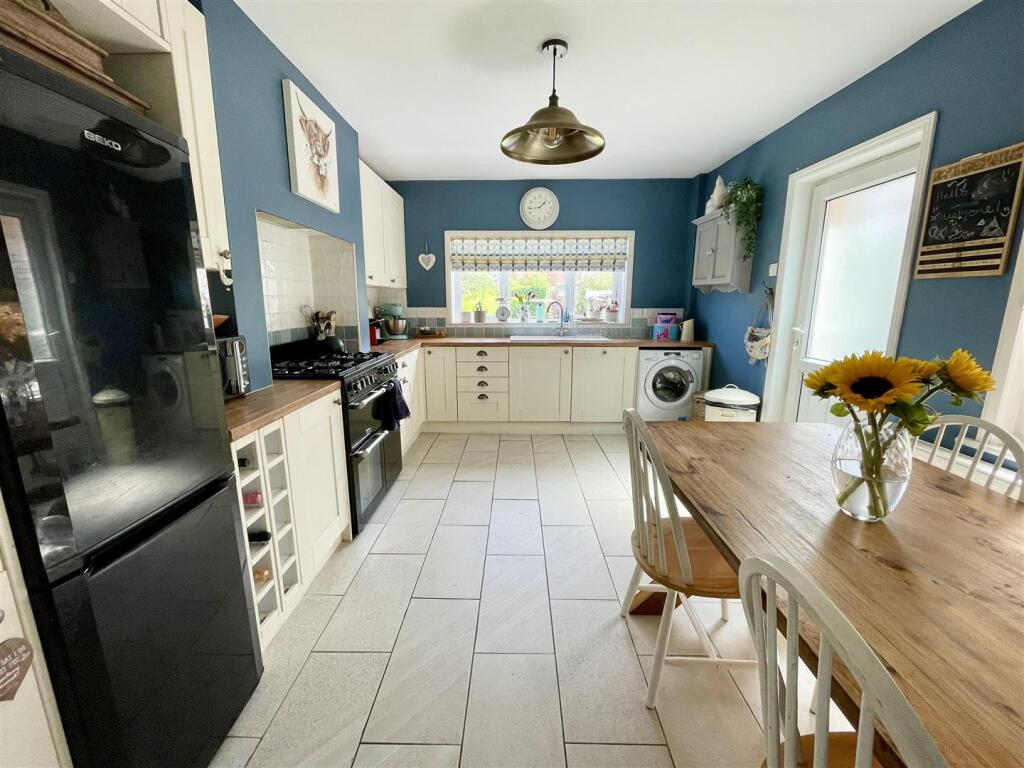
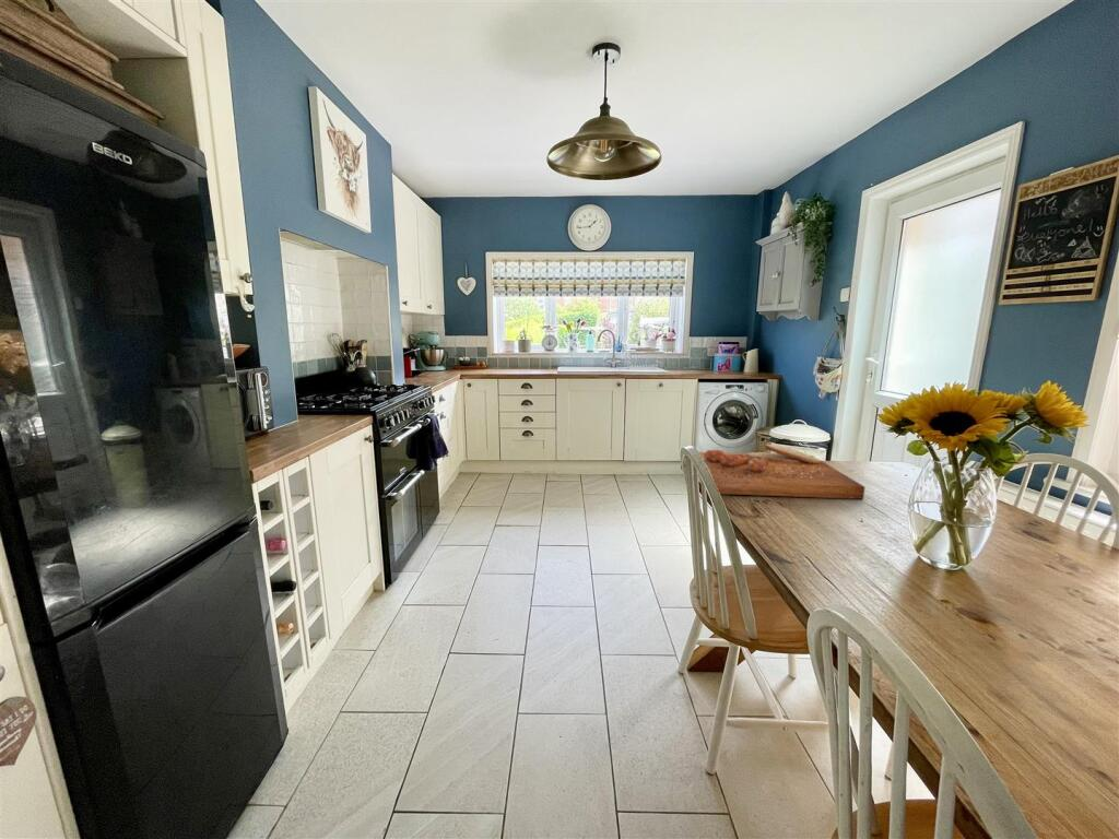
+ cutting board (763, 464)
